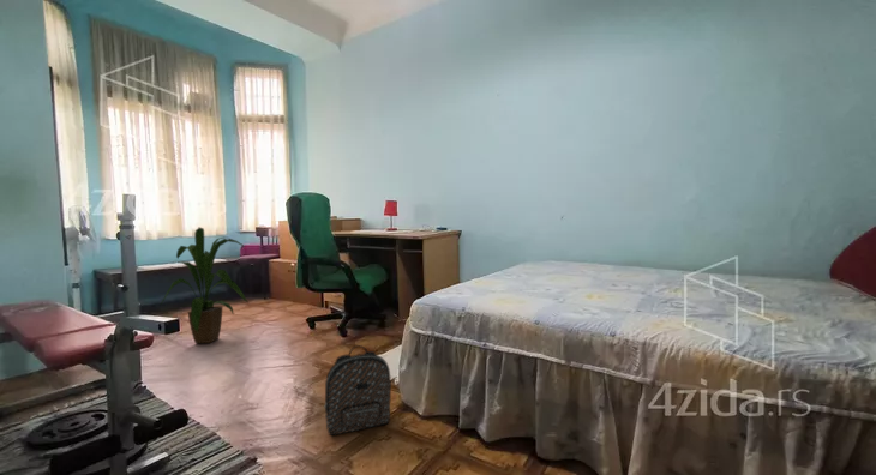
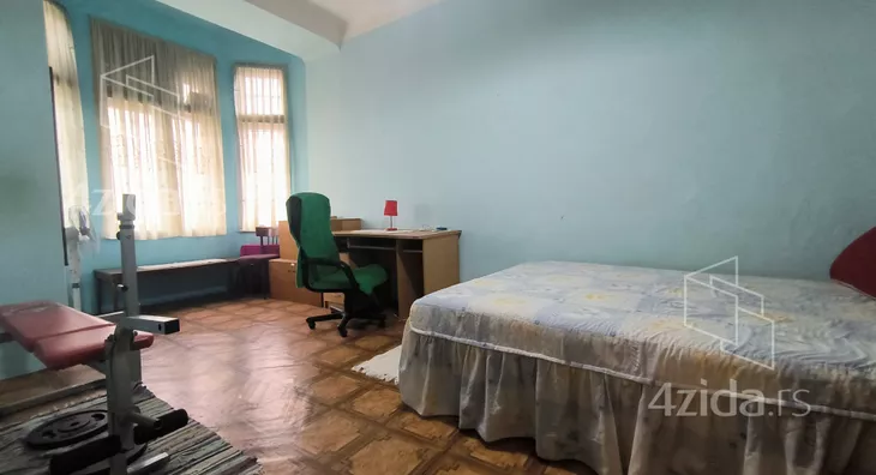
- backpack (356, 384)
- house plant (211, 282)
